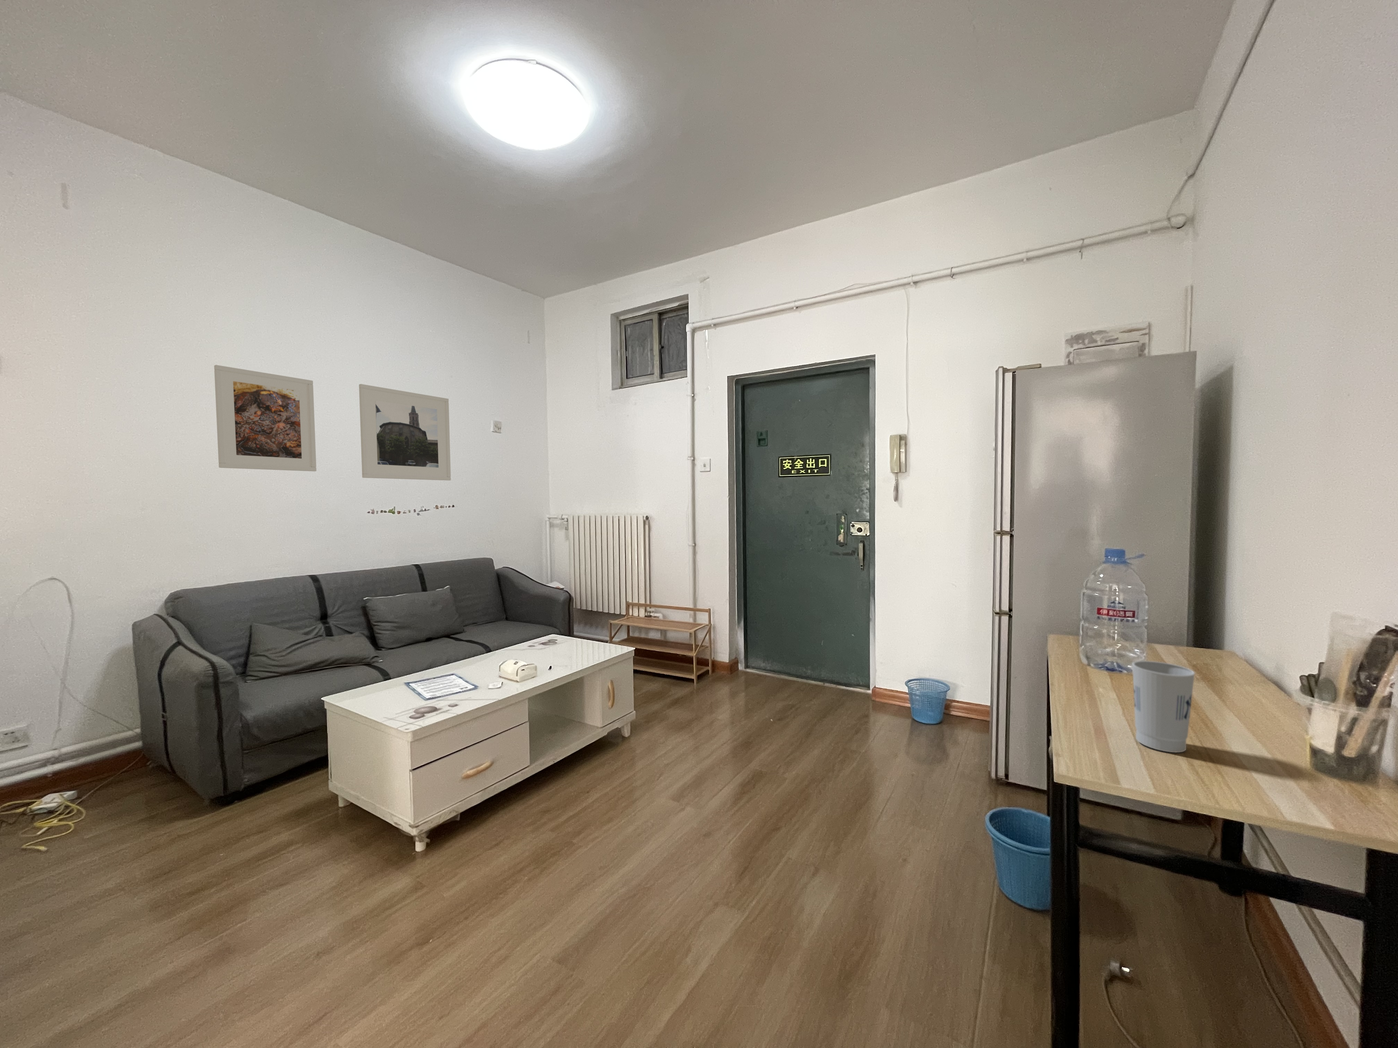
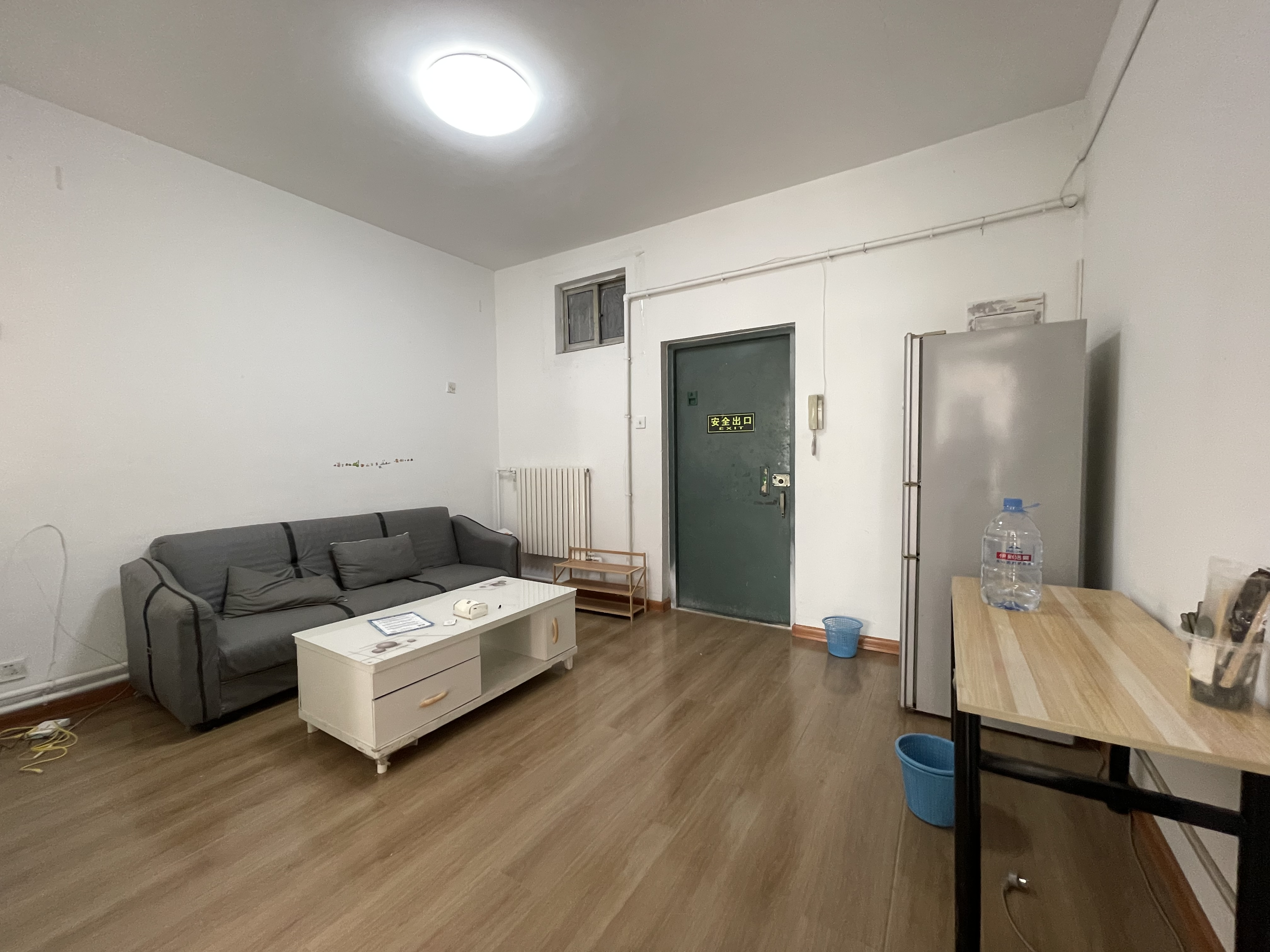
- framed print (408, 436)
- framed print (269, 422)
- cup (1161, 706)
